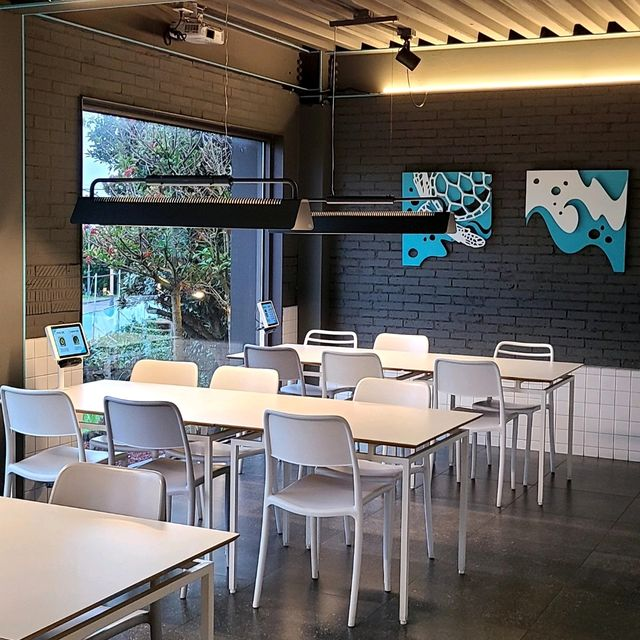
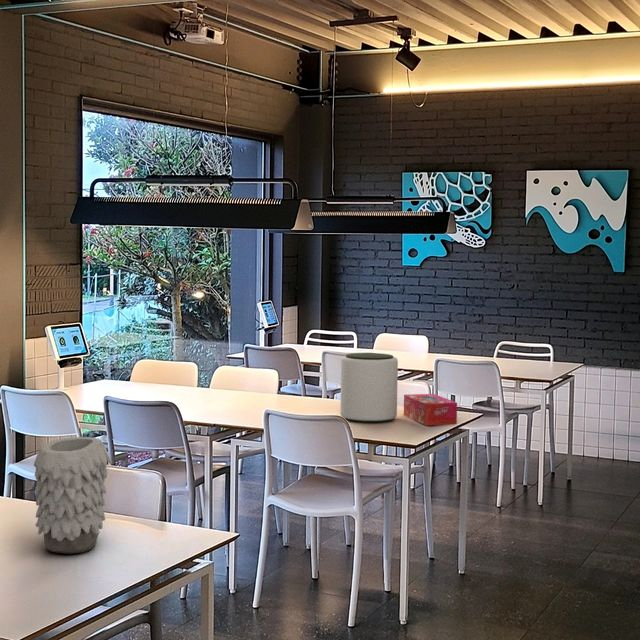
+ tissue box (429, 409)
+ plant pot (369, 386)
+ vase (74, 492)
